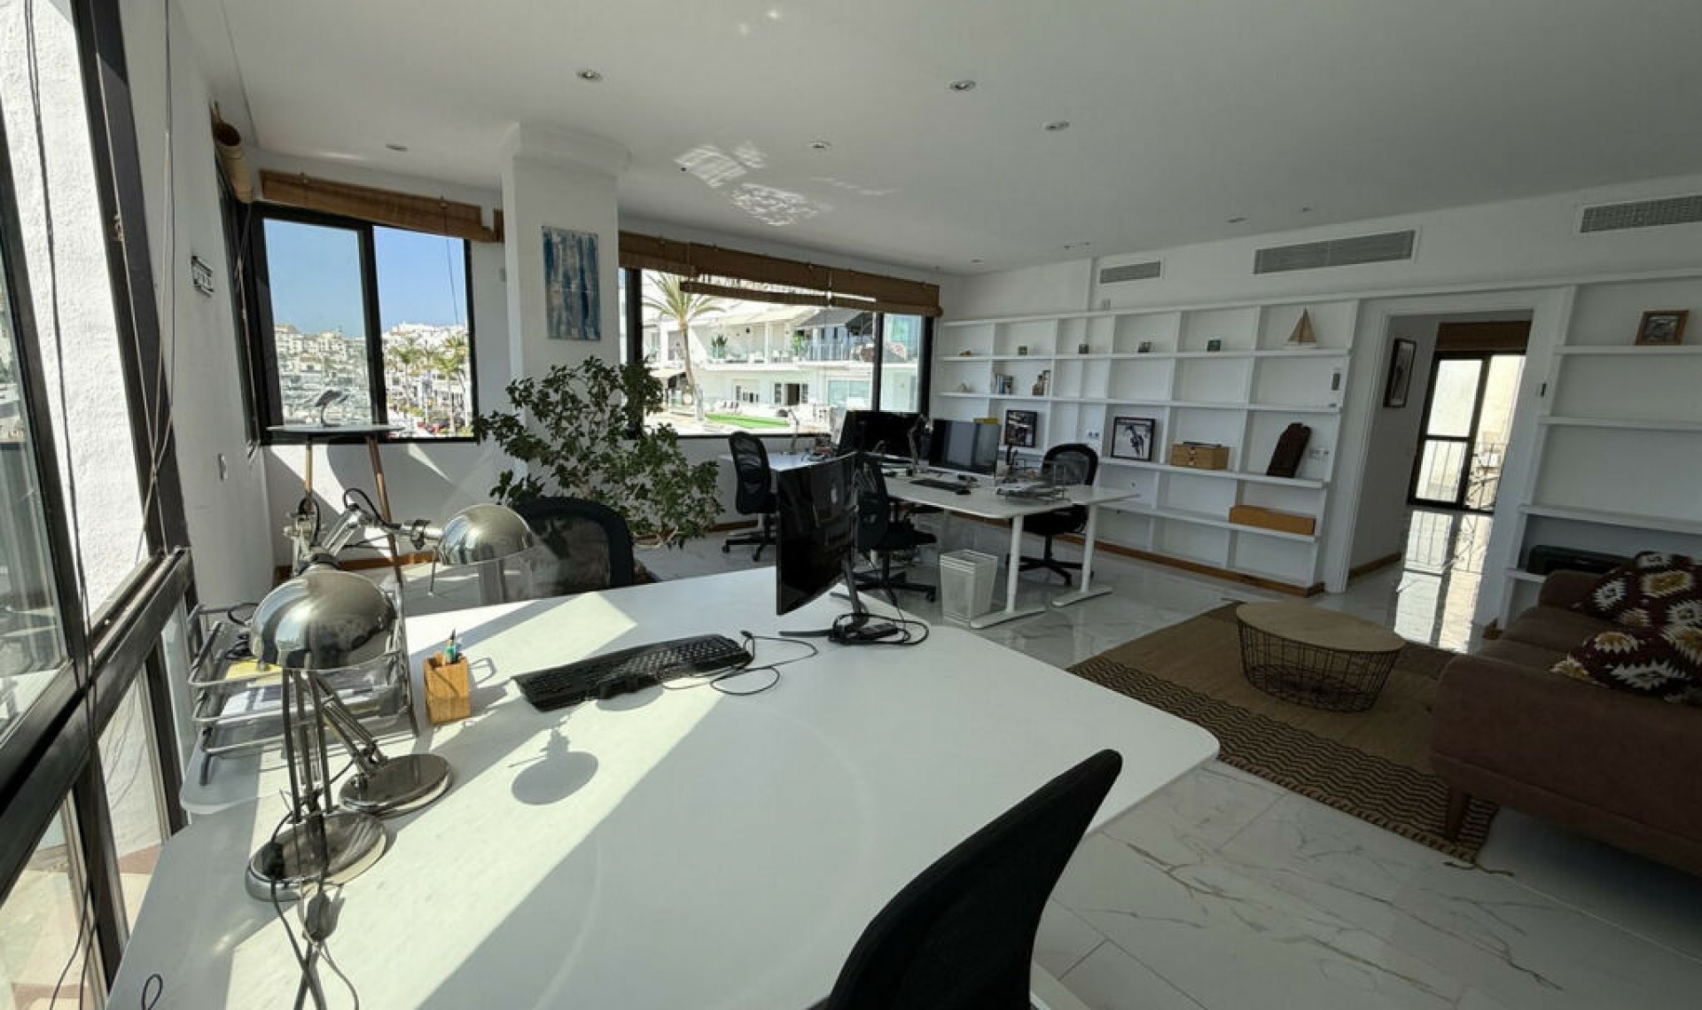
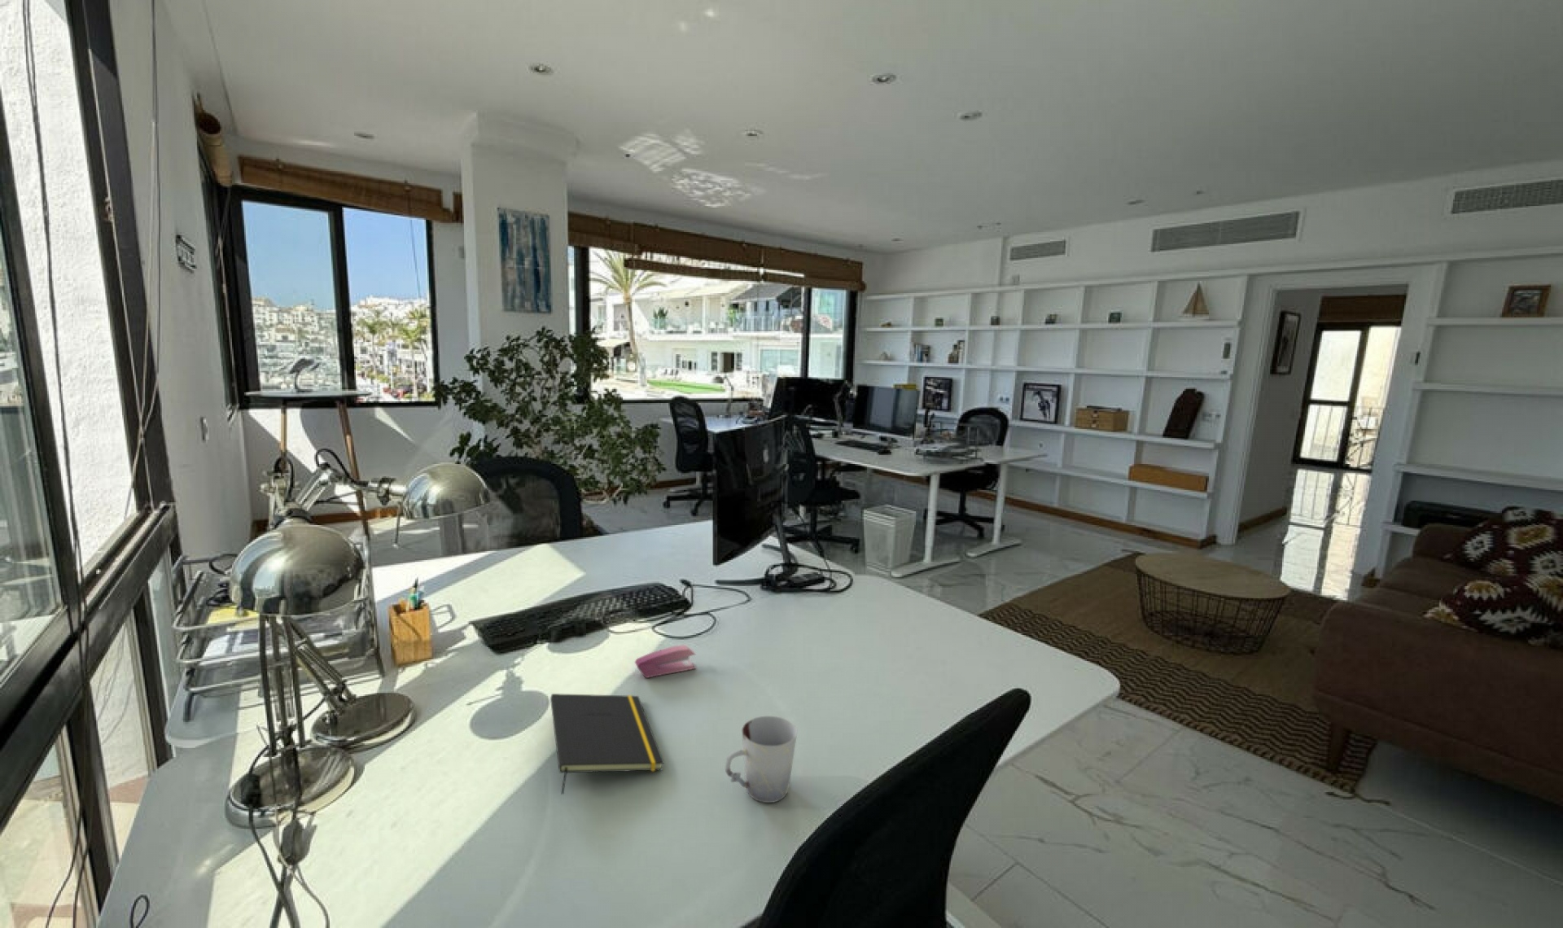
+ stapler (665, 661)
+ cup (759, 762)
+ notepad (603, 729)
